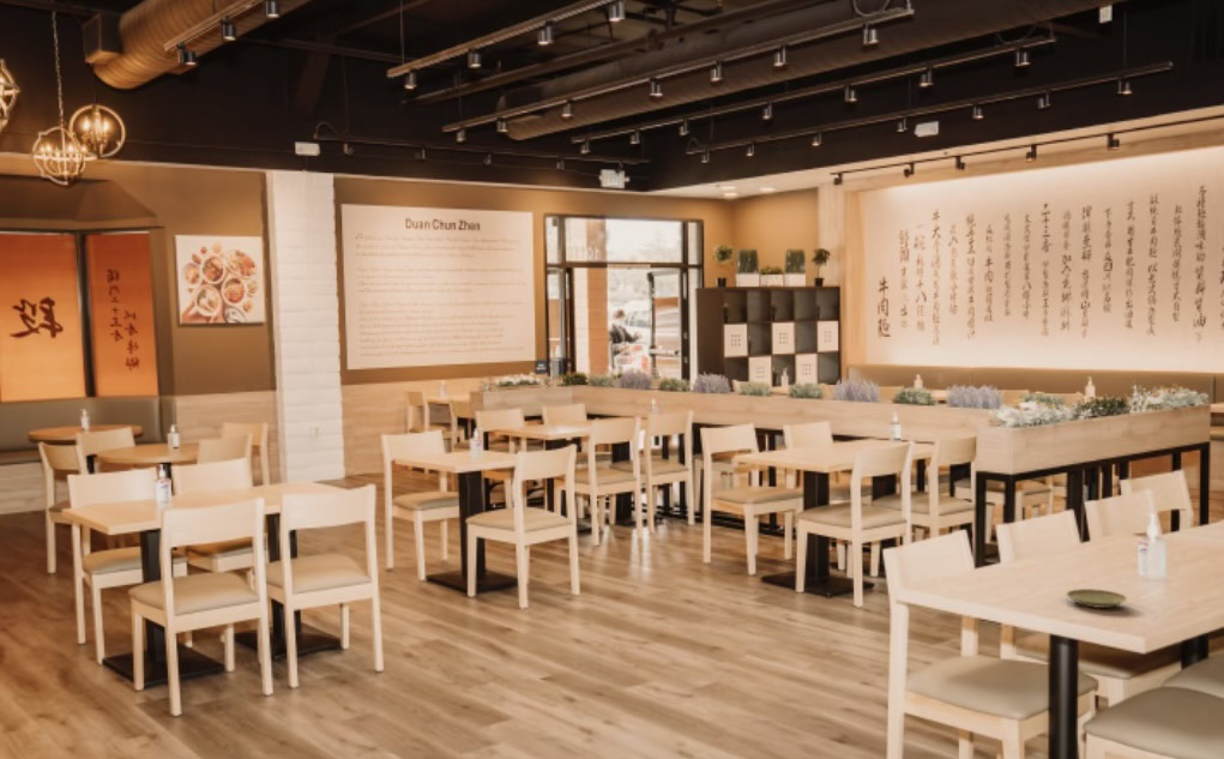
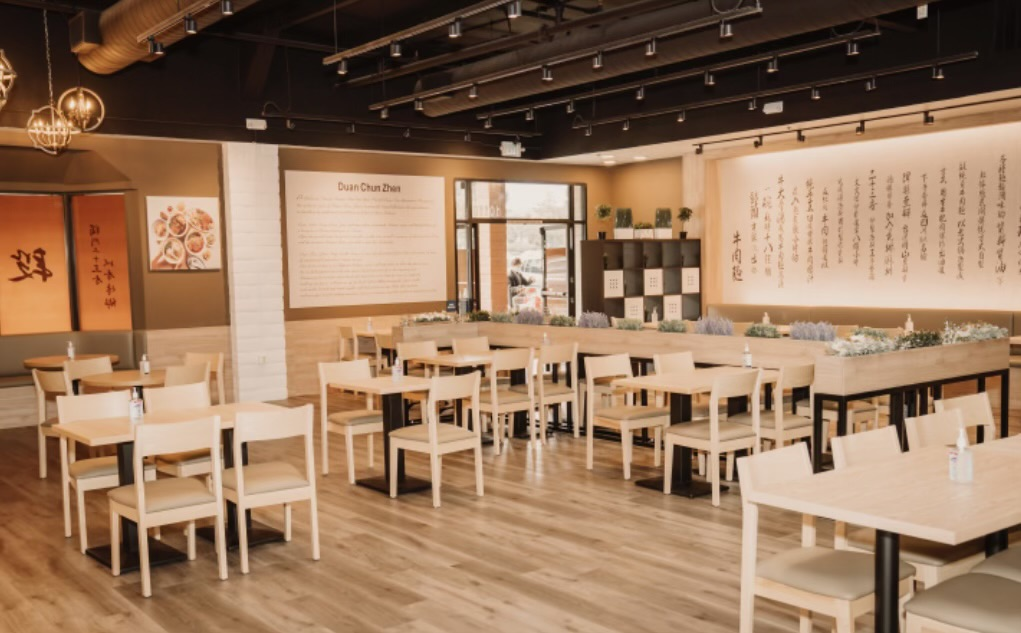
- plate (1096, 598)
